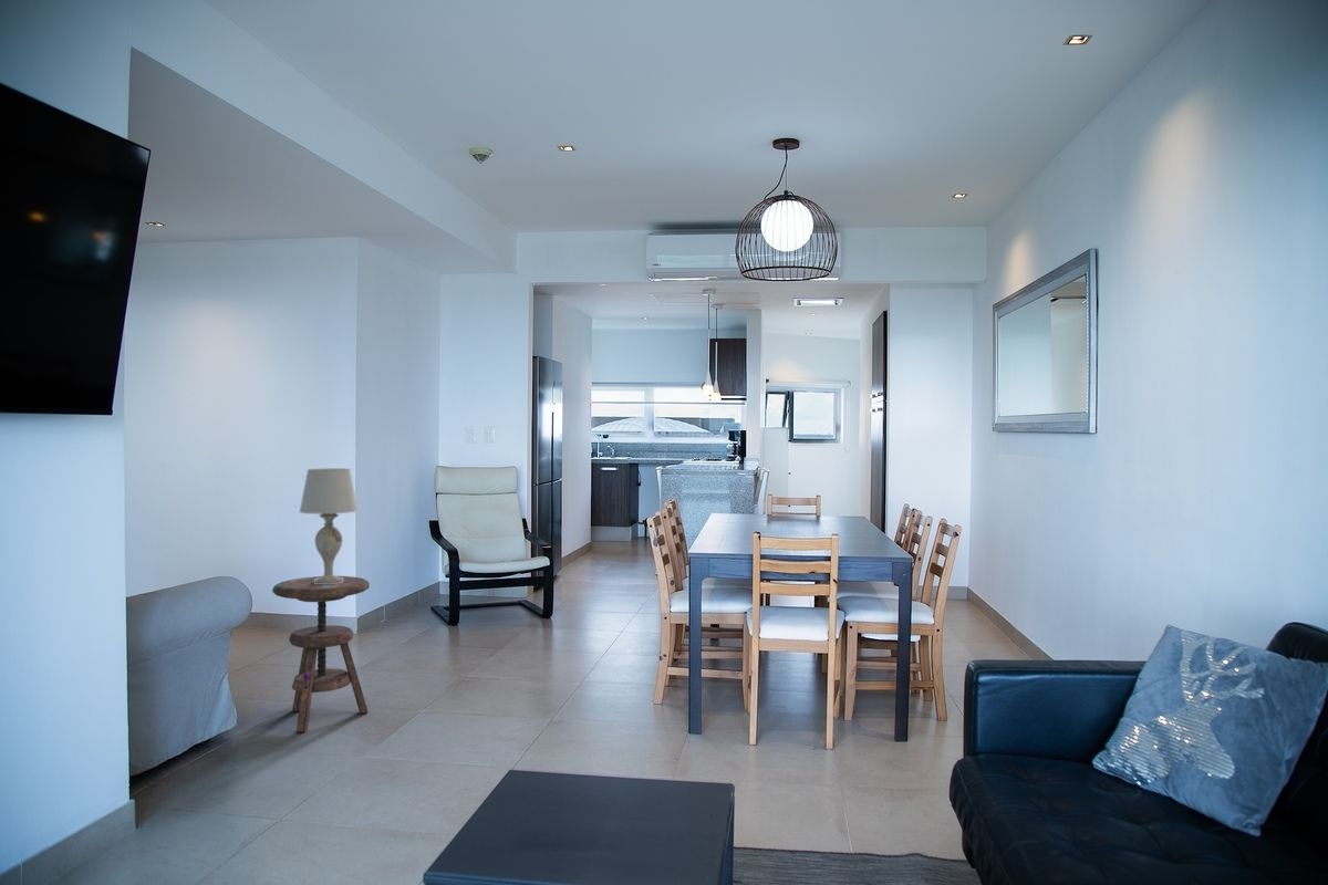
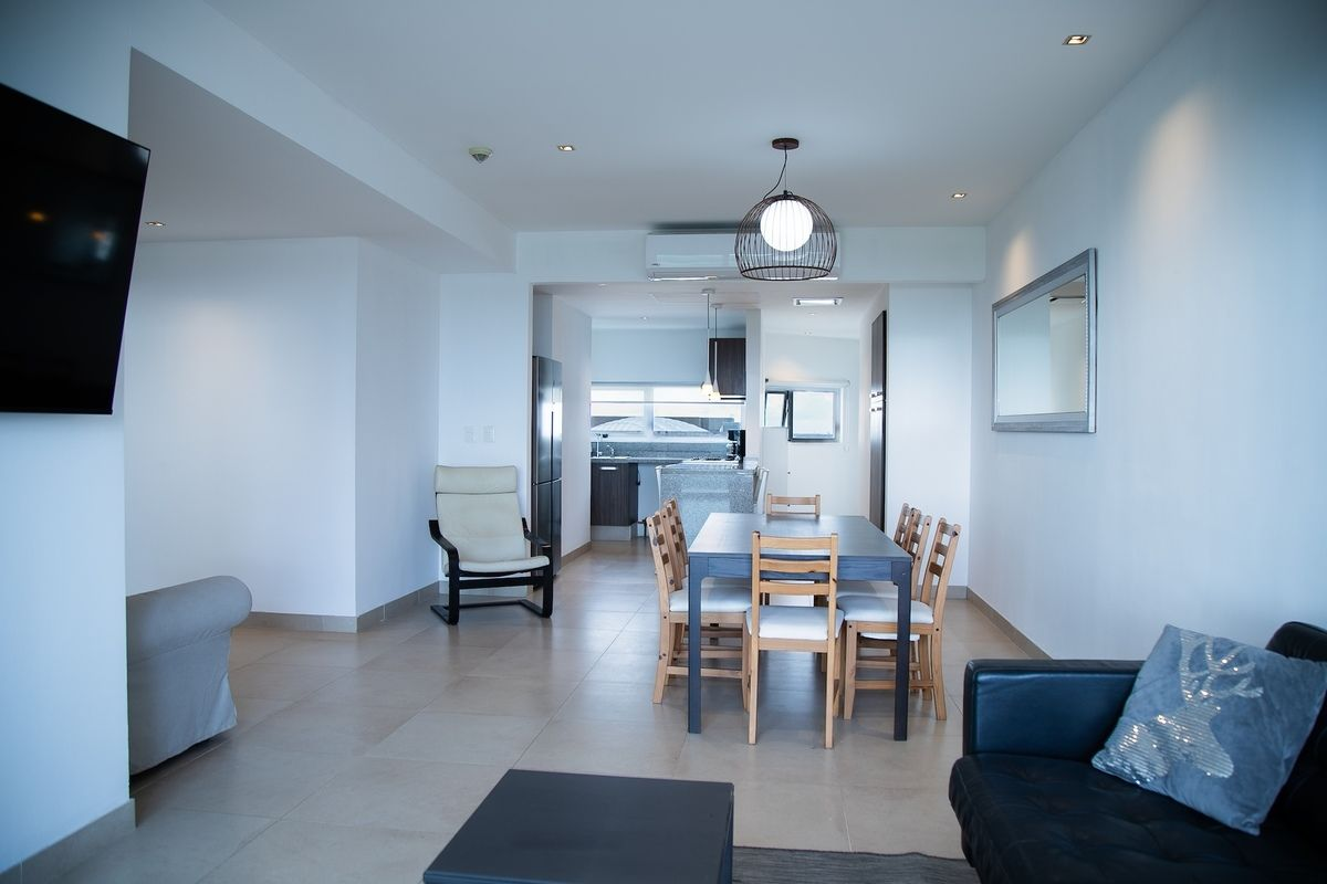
- table lamp (329, 524)
- side table (321, 649)
